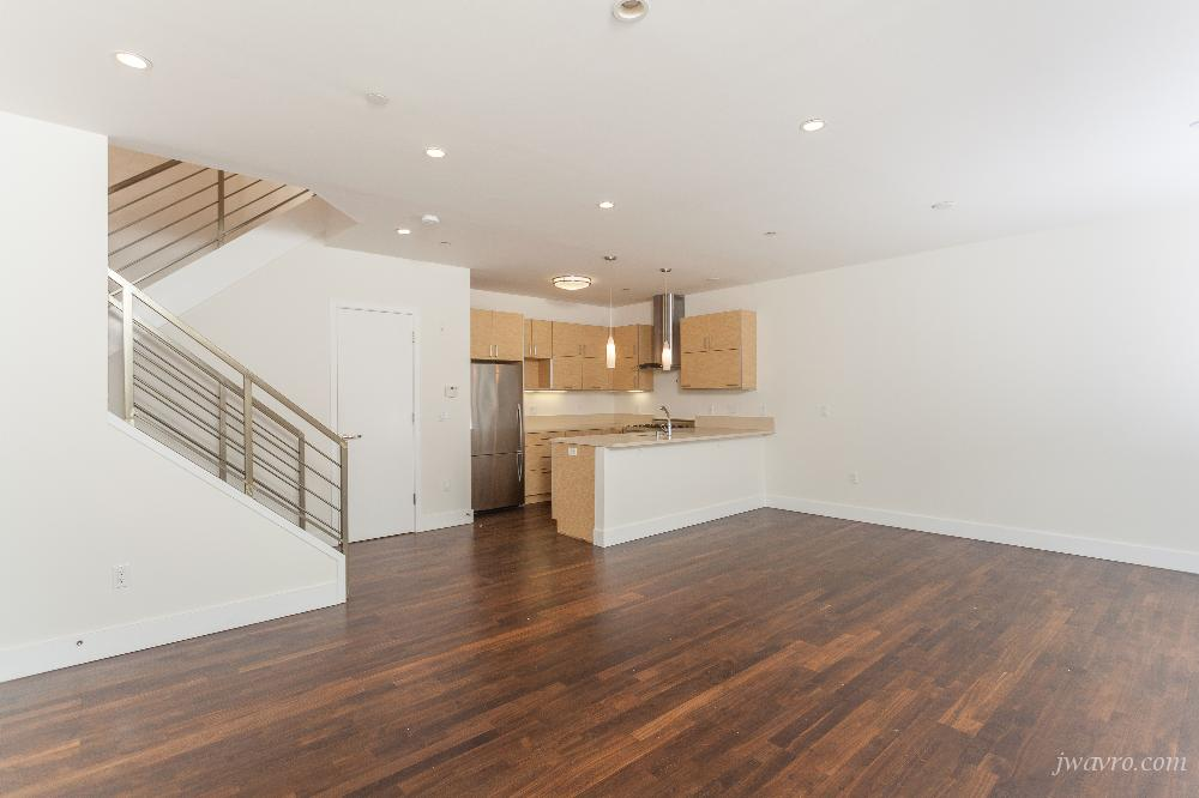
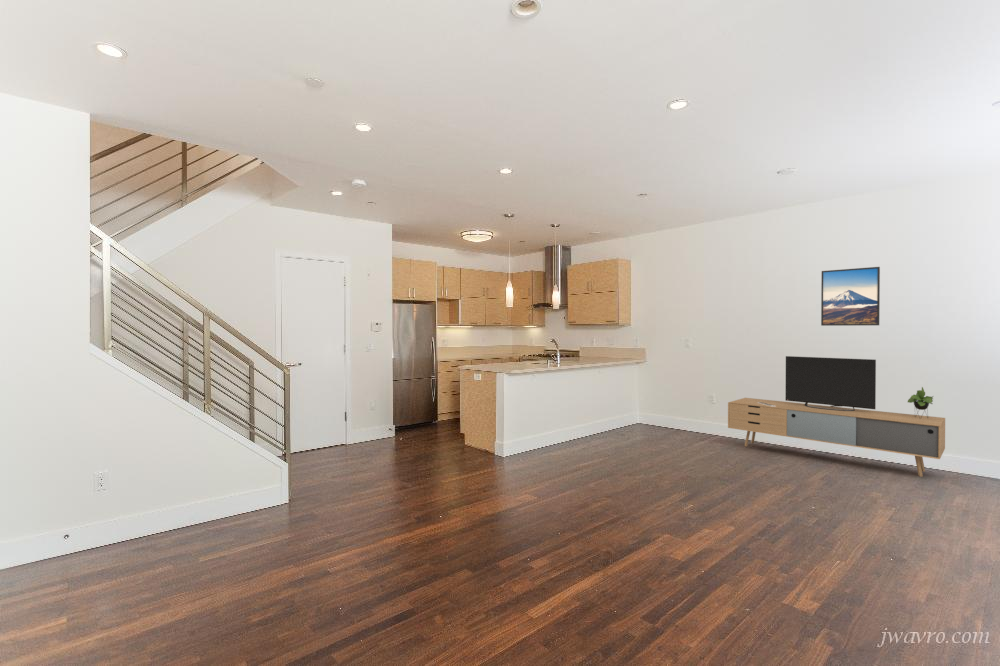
+ media console (826, 407)
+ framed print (849, 297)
